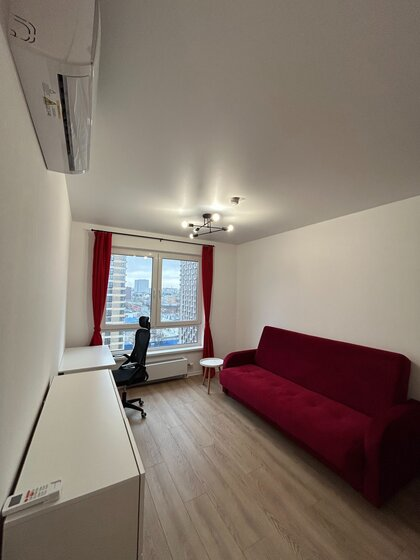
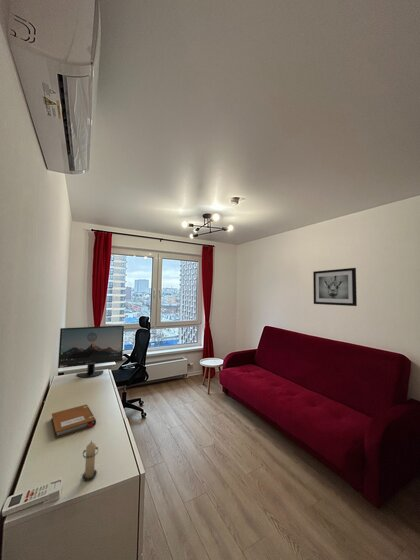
+ wall art (333, 287)
+ candle (90, 458)
+ monitor (92, 350)
+ notebook (73, 419)
